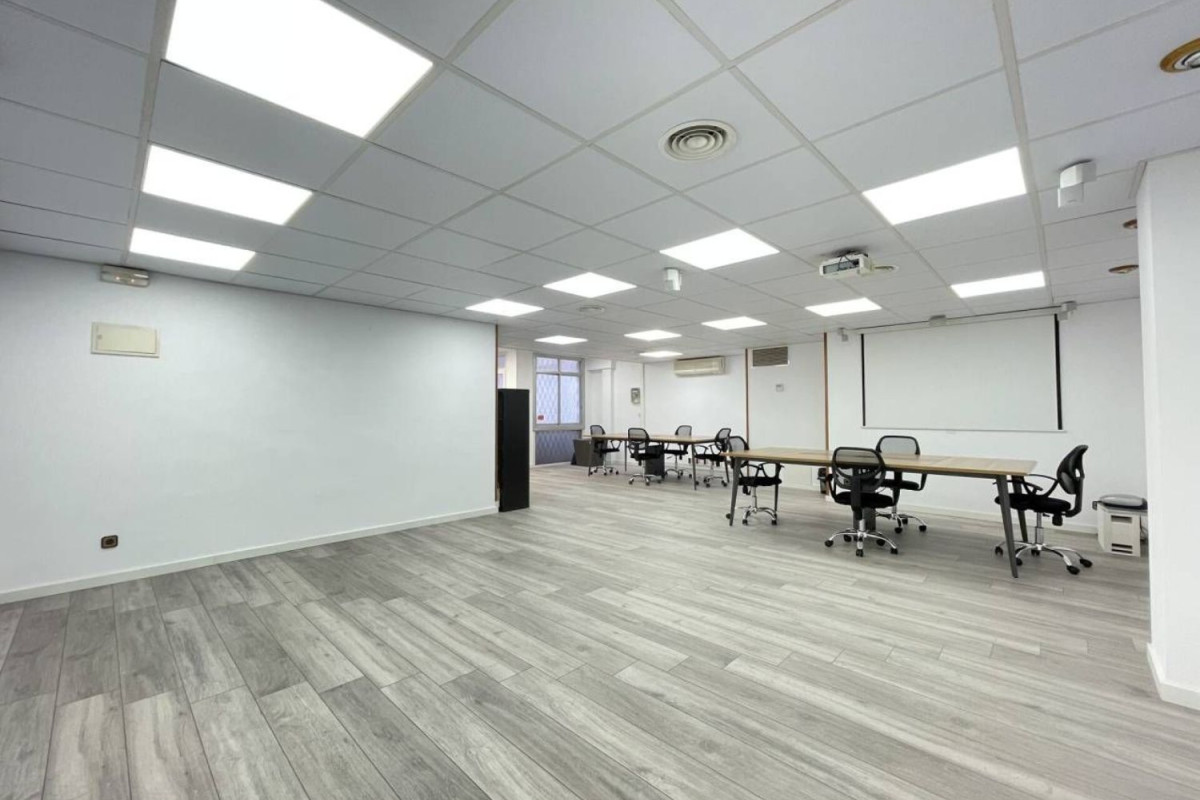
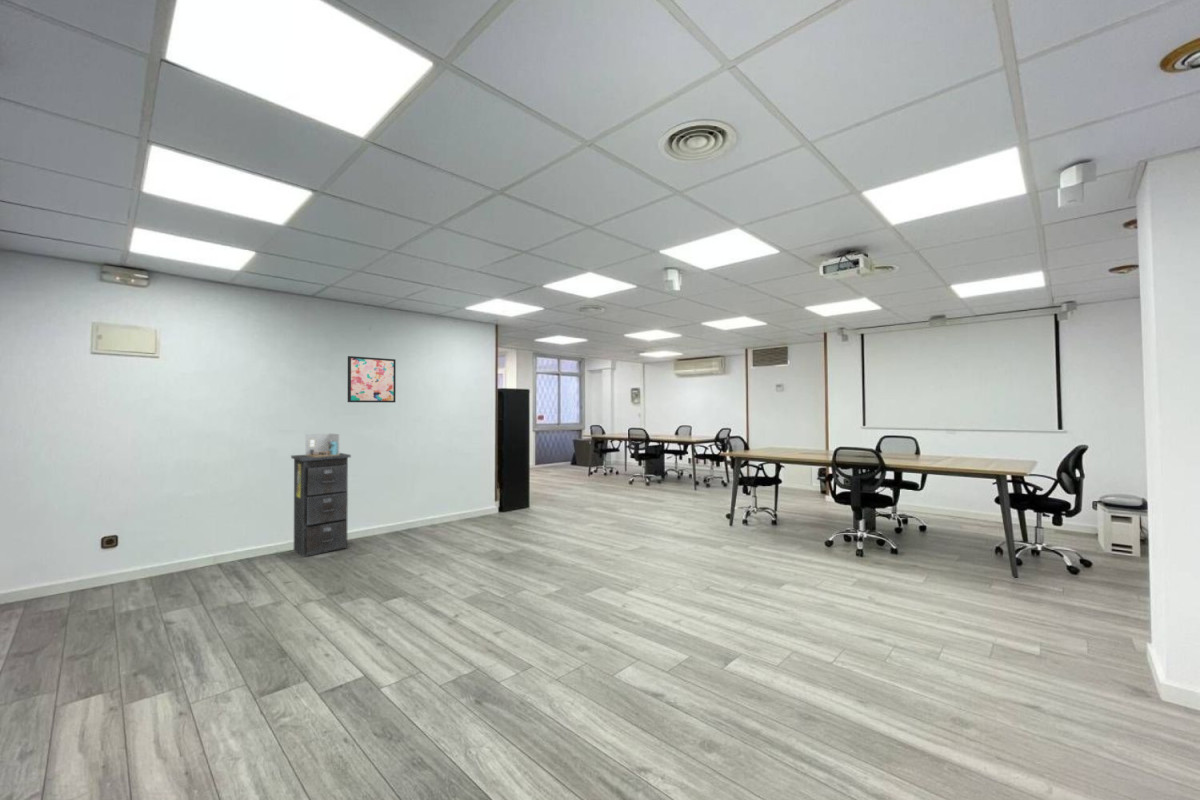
+ filing cabinet (321, 502)
+ binder (322, 444)
+ wall art (372, 380)
